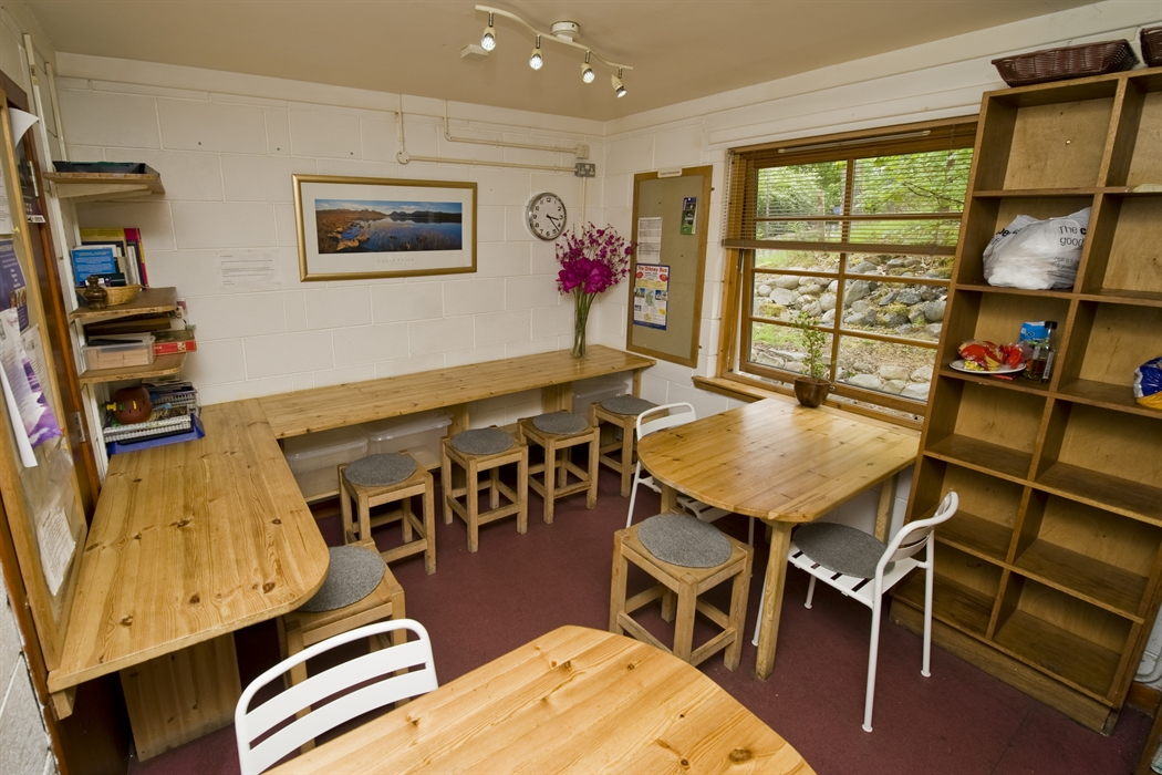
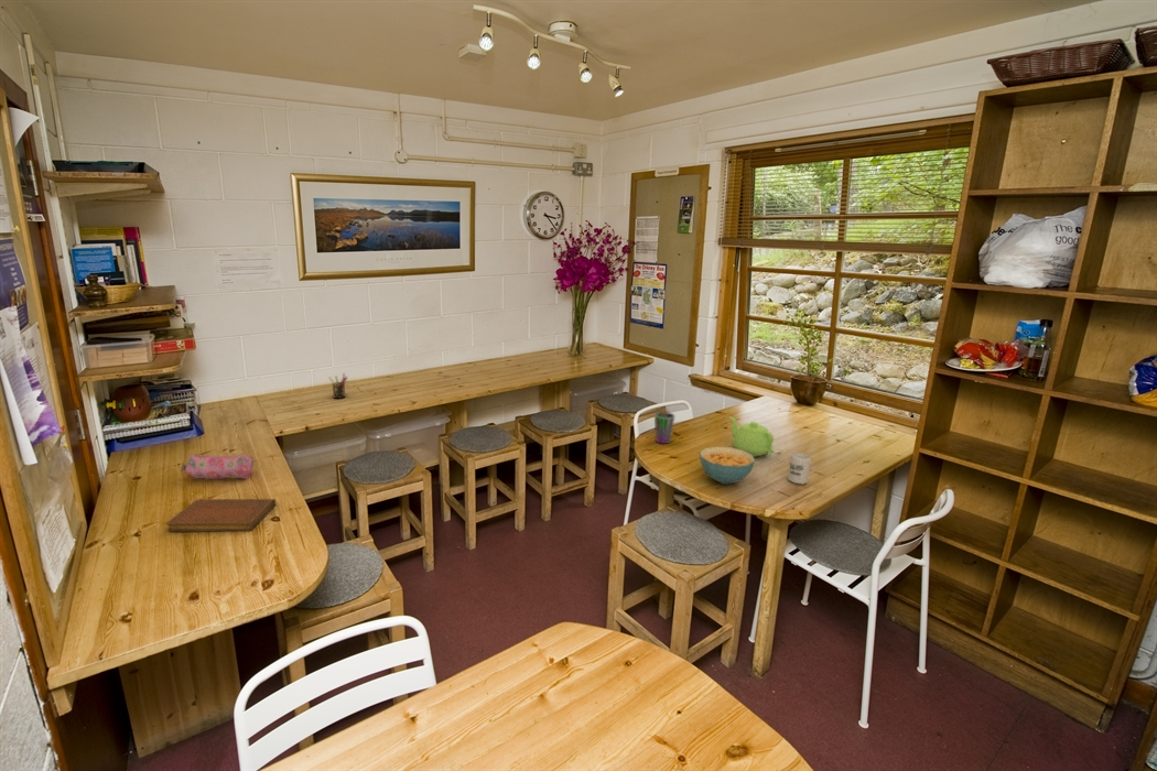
+ teapot (750, 436)
+ pencil case (218, 466)
+ cup (663, 427)
+ notebook (223, 513)
+ pen holder (338, 386)
+ cup (799, 468)
+ cereal bowl (725, 468)
